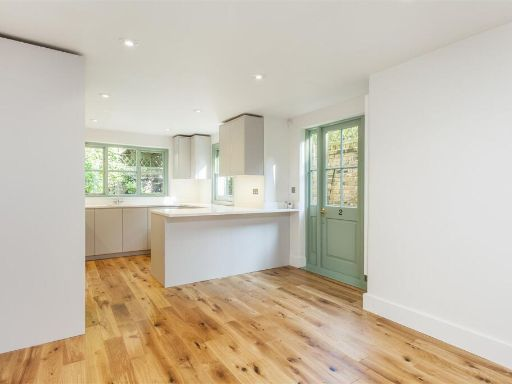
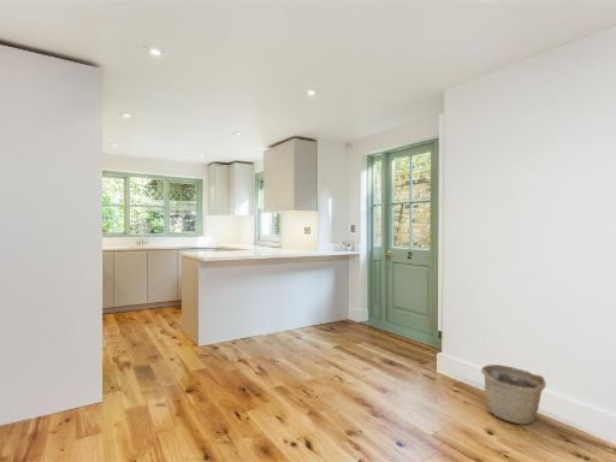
+ basket (511, 391)
